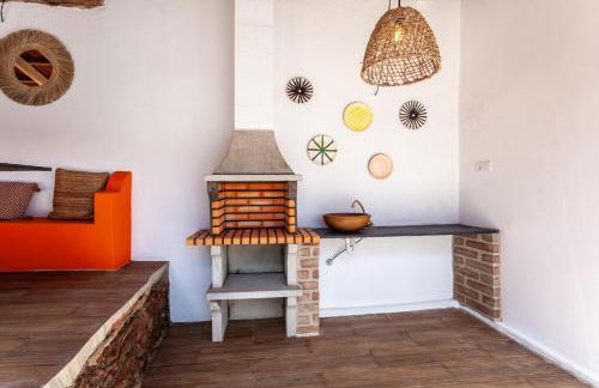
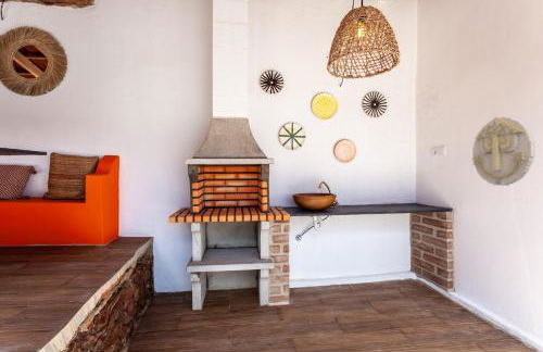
+ wall decoration (497, 151)
